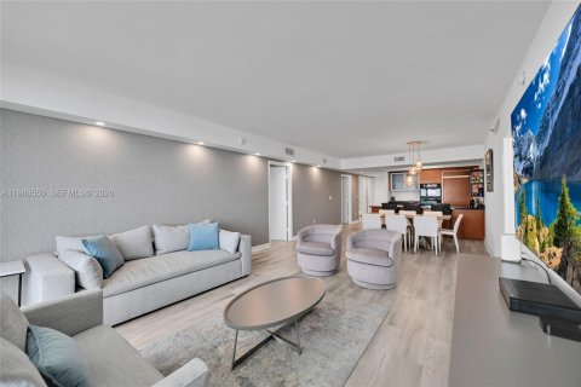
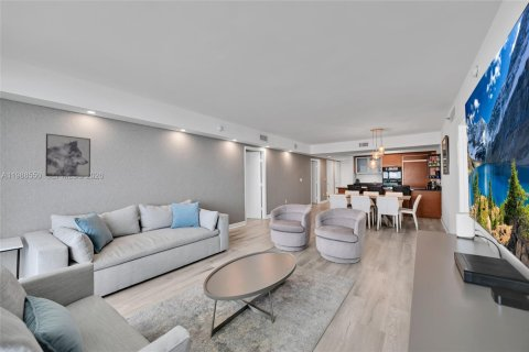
+ wall art (68, 156)
